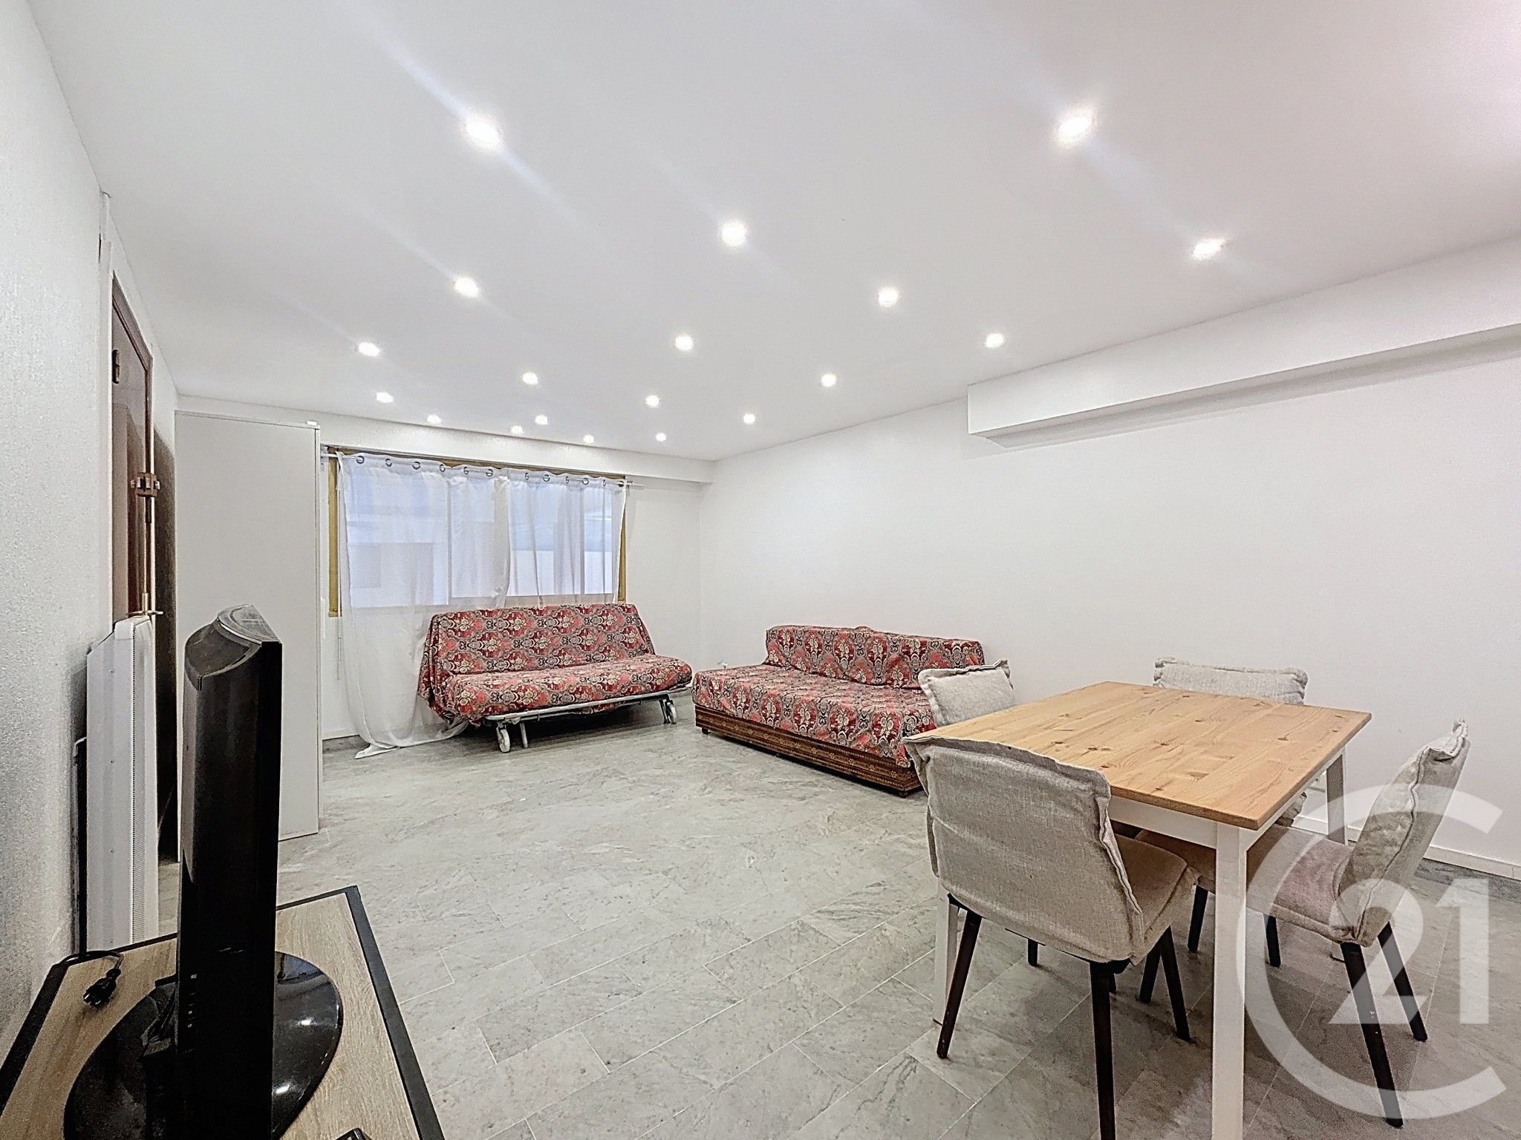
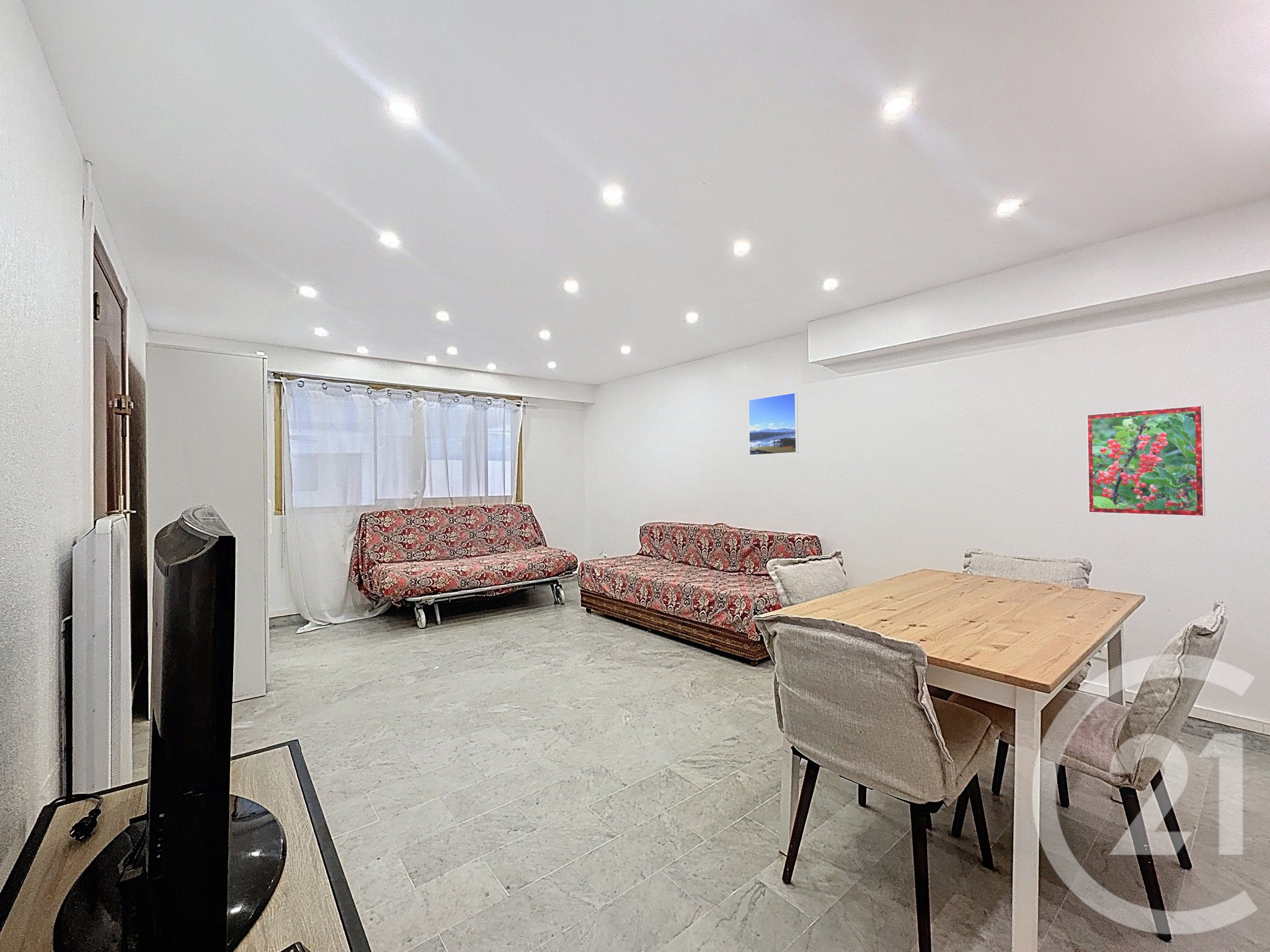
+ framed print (772, 425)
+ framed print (1142, 462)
